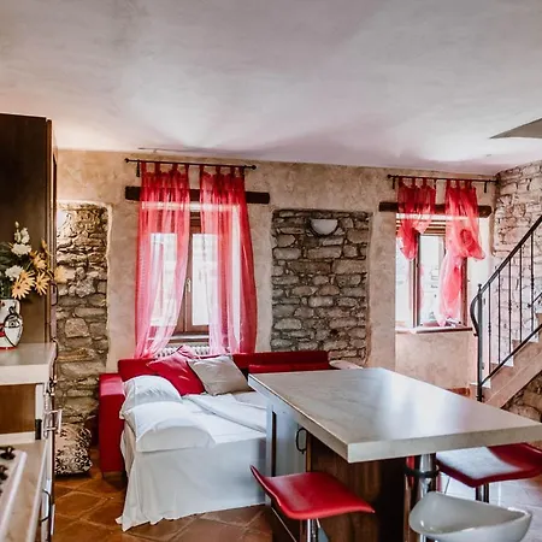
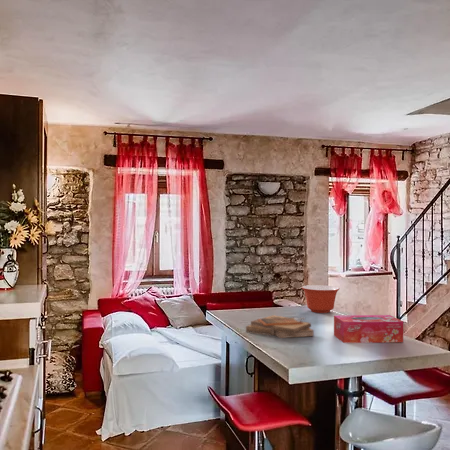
+ mixing bowl (320, 299)
+ tissue box (367, 328)
+ clipboard (277, 324)
